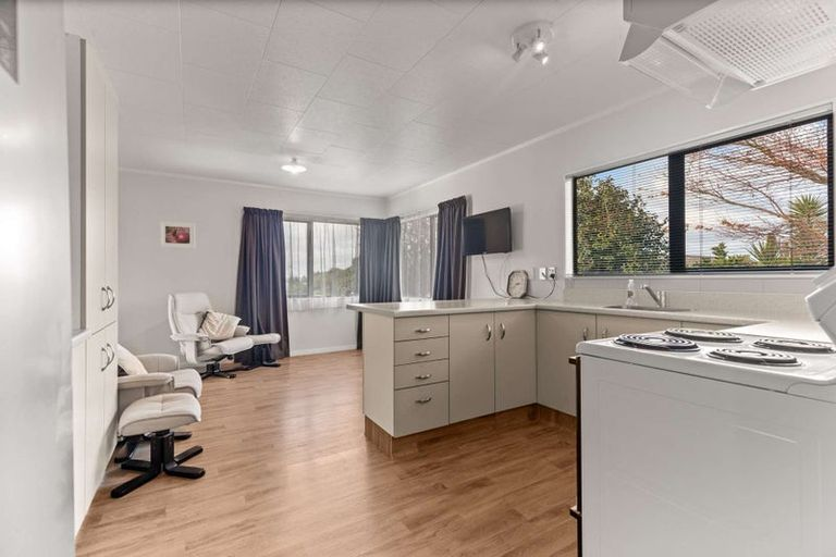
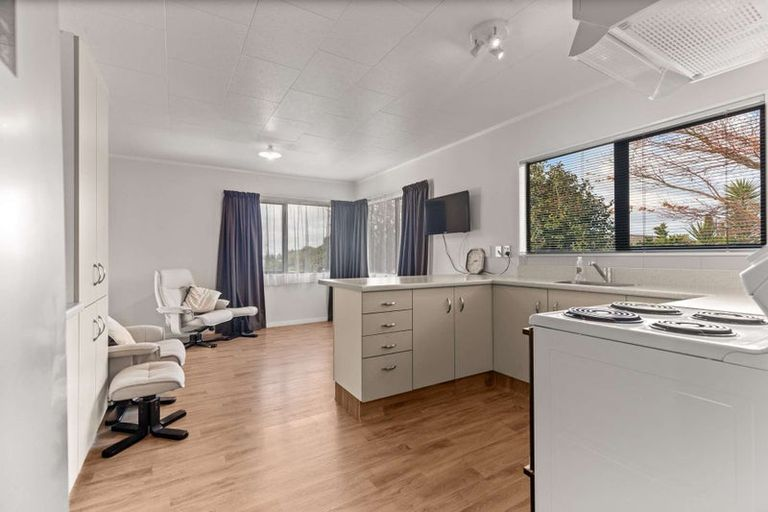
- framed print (177, 235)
